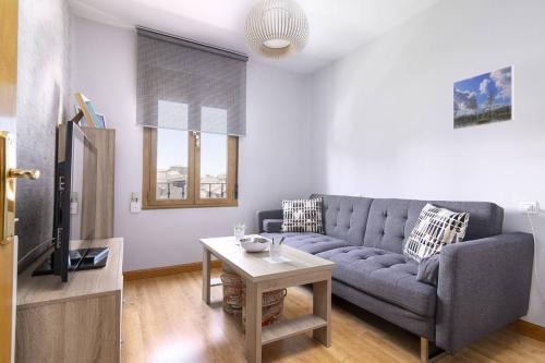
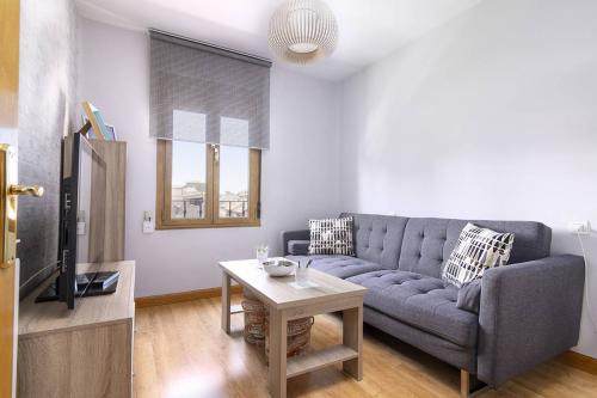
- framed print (481, 99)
